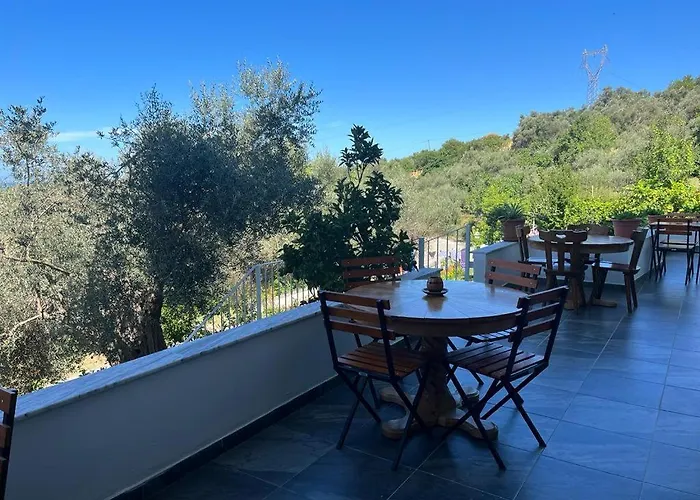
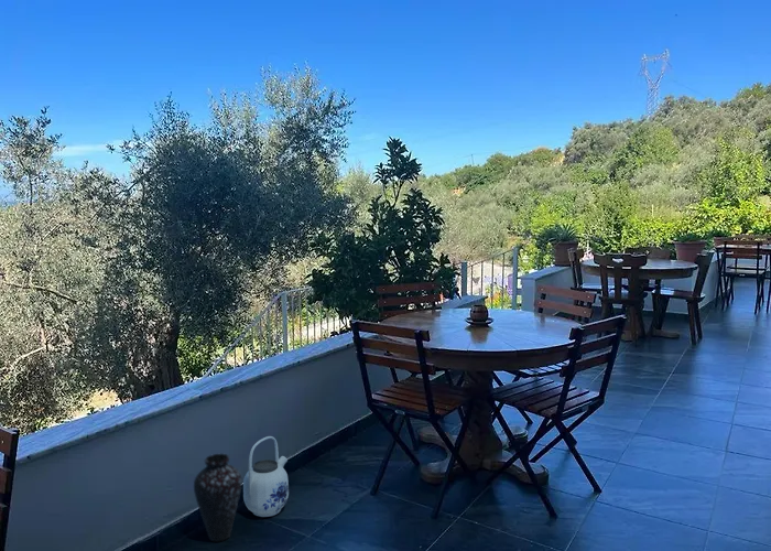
+ teapot (268, 473)
+ vase (218, 497)
